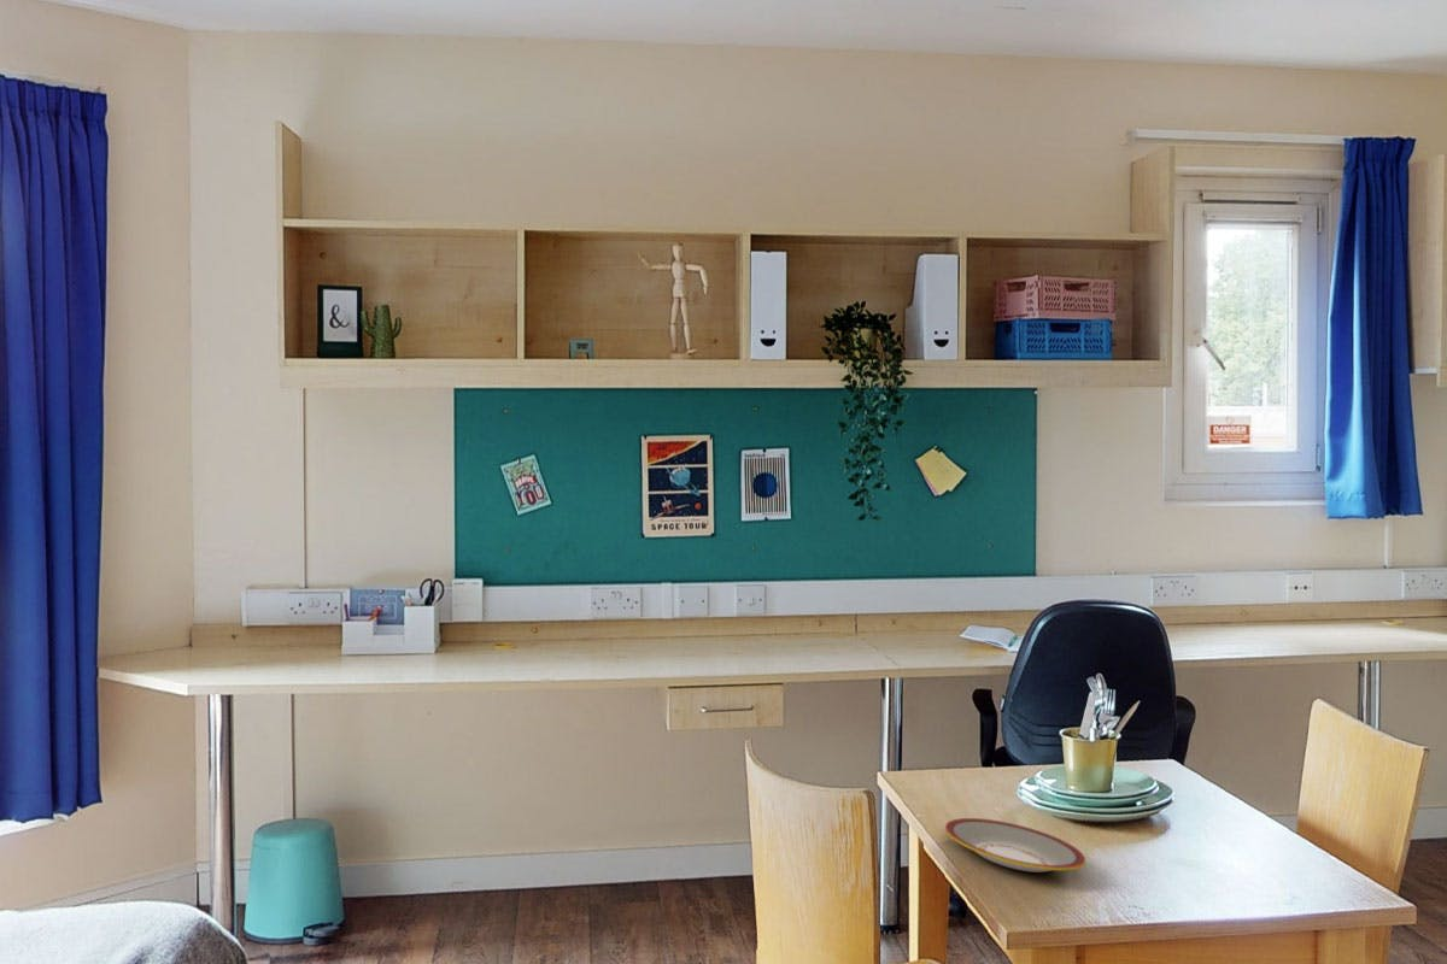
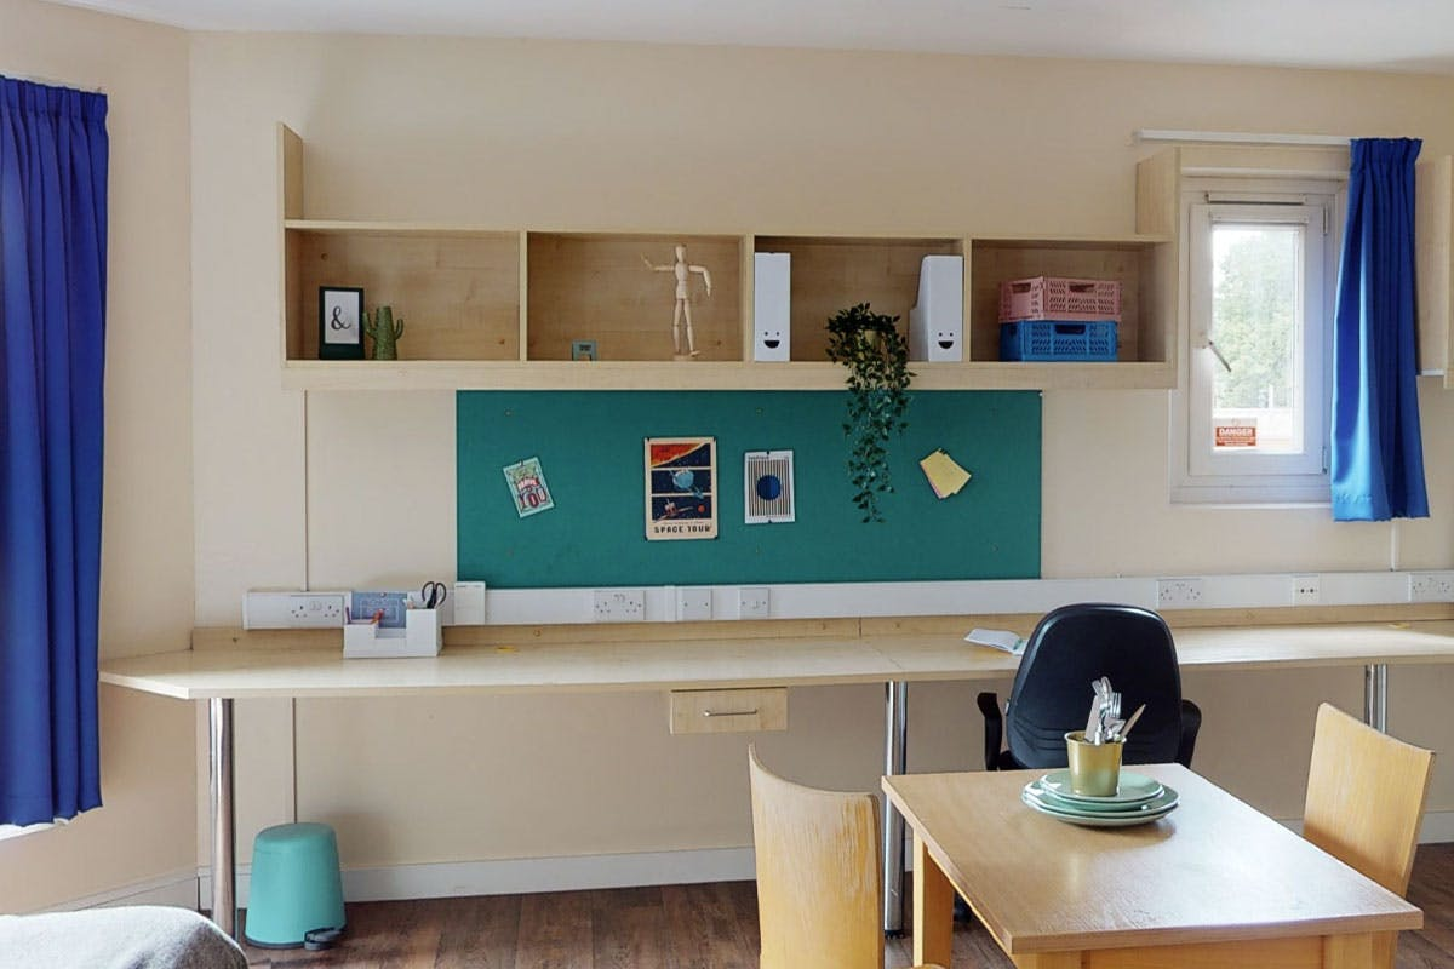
- plate (1012, 848)
